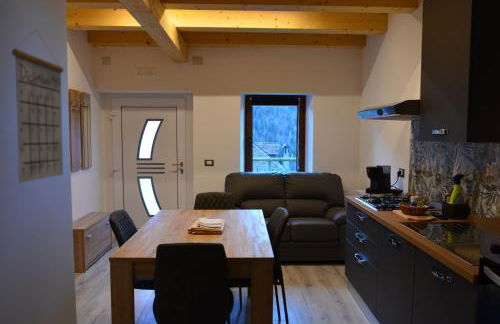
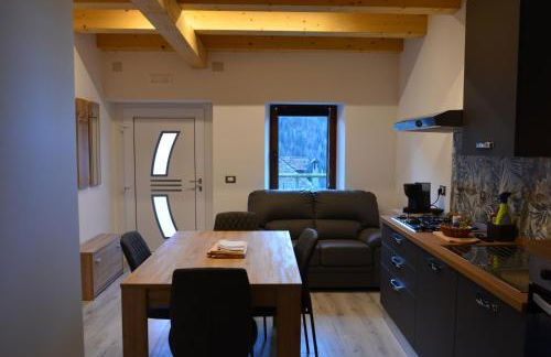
- calendar (41, 104)
